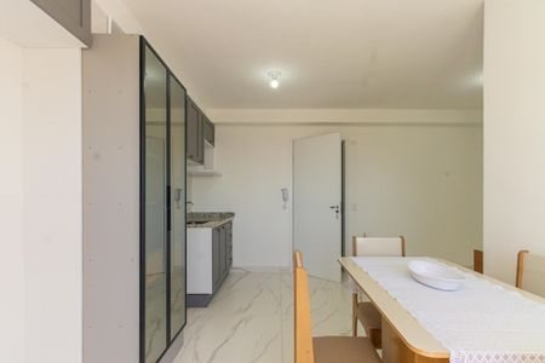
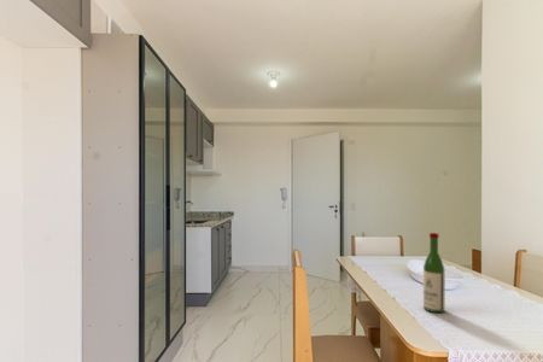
+ wine bottle (433, 270)
